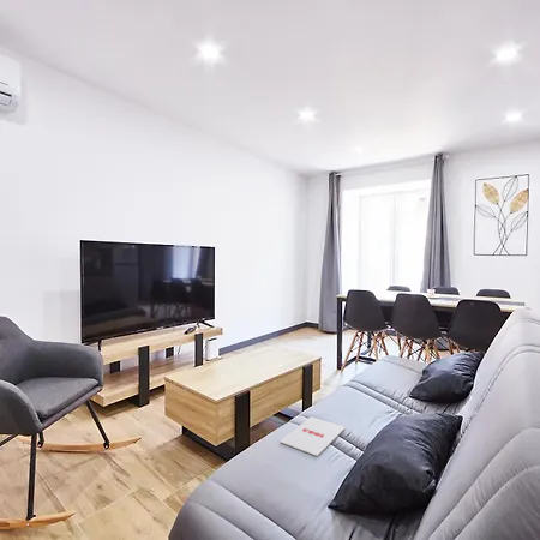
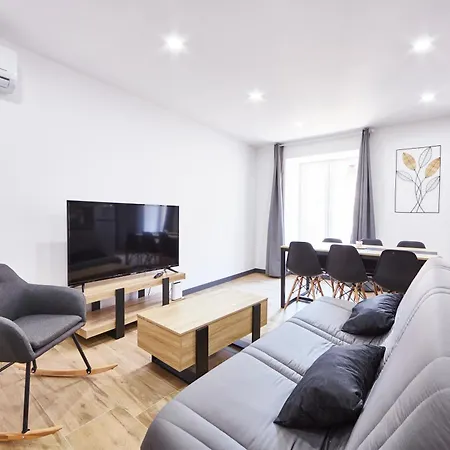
- magazine (313, 433)
